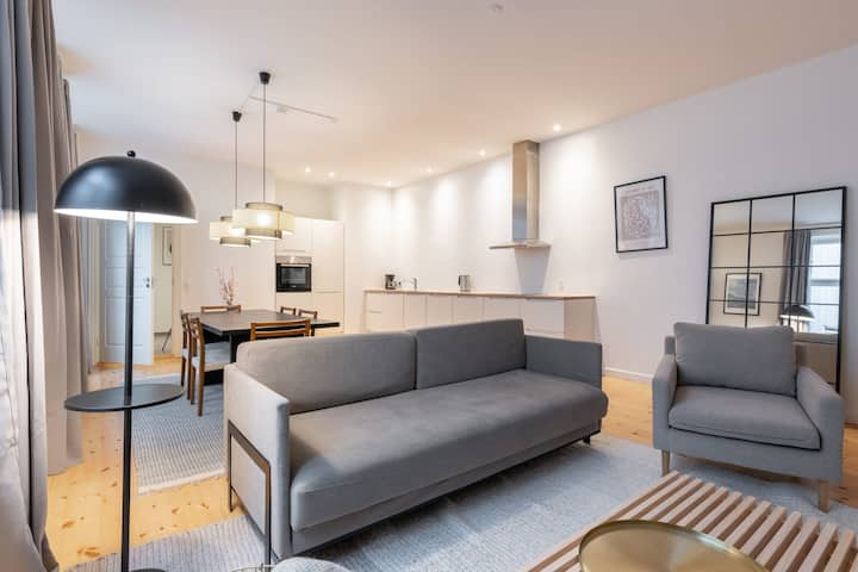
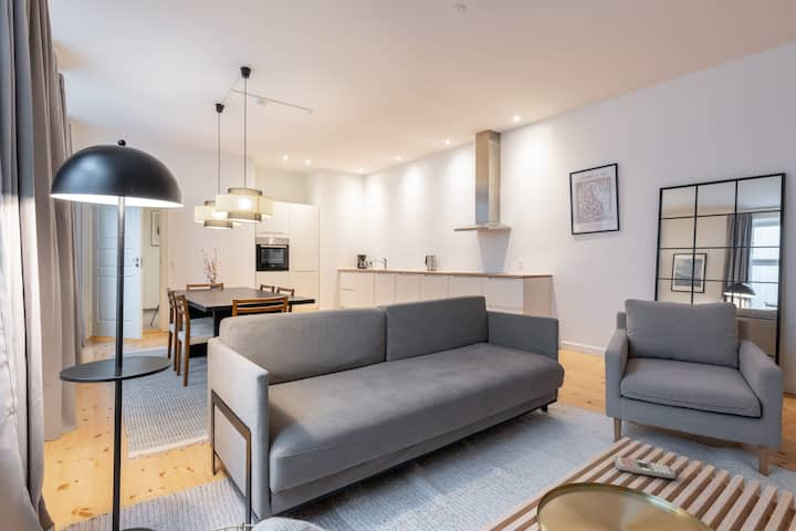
+ remote control (643, 468)
